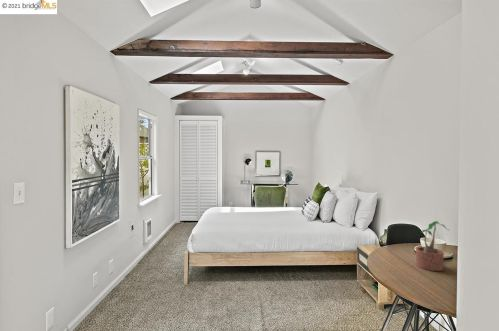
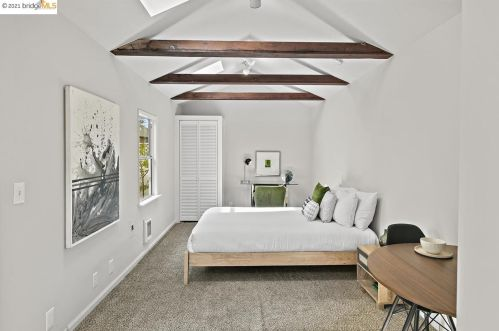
- potted plant (432, 244)
